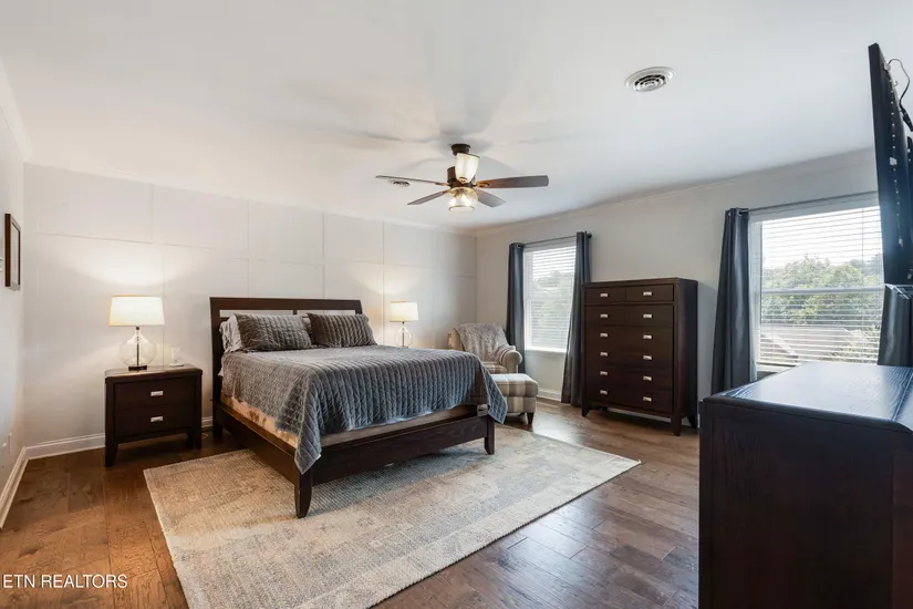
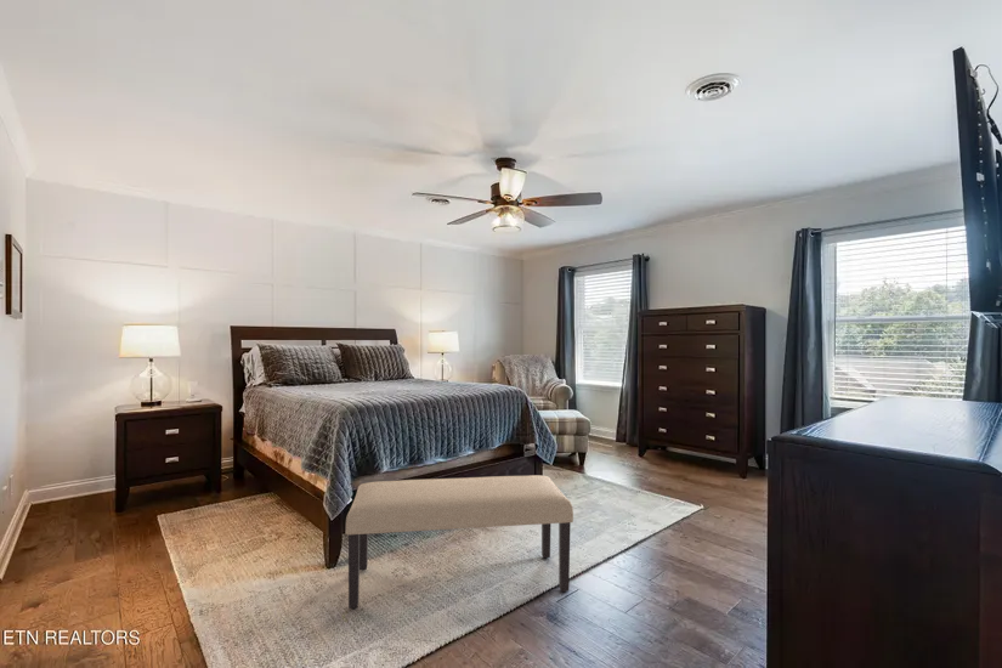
+ bench (459, 527)
